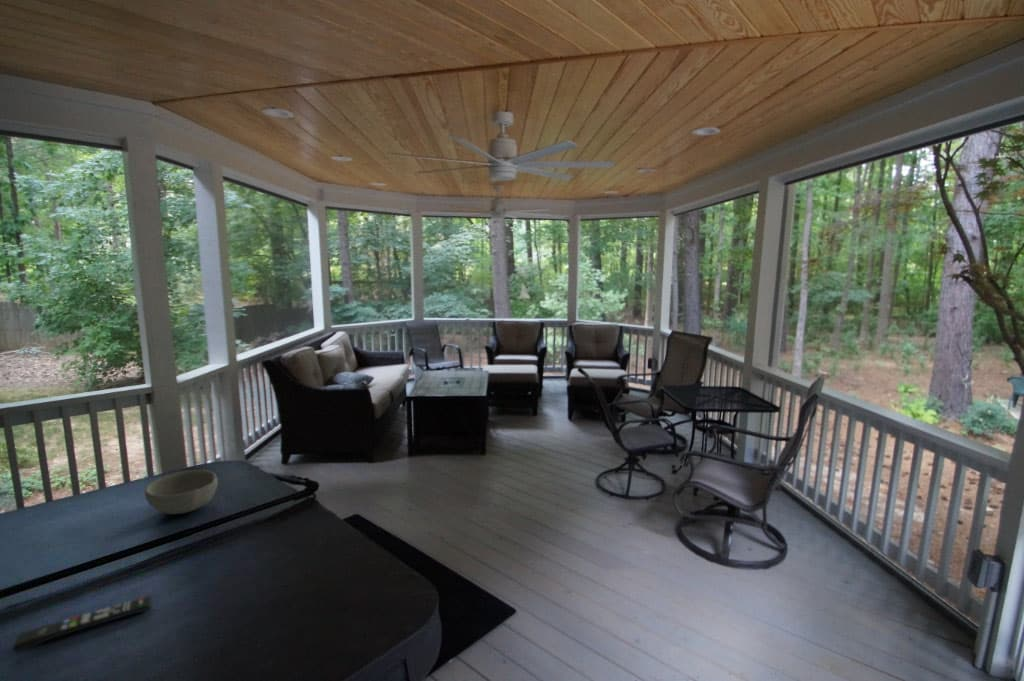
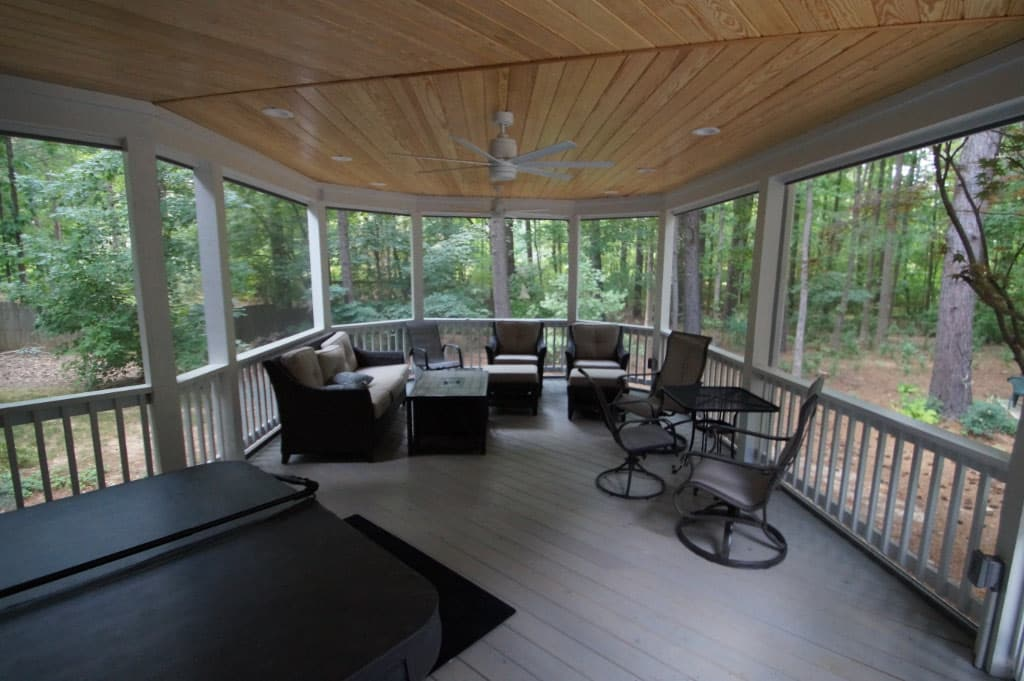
- remote control (86, 621)
- bowl (183, 495)
